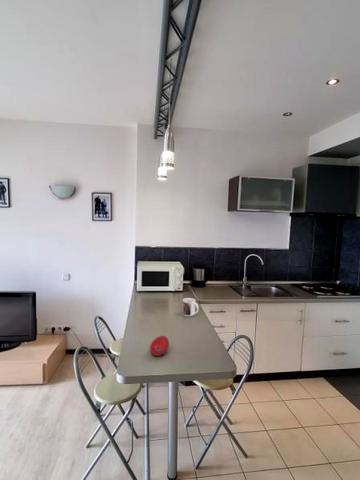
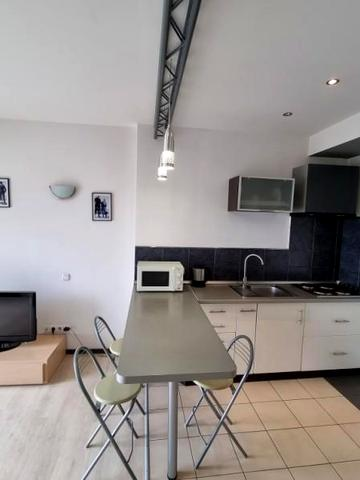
- mug (189, 307)
- fruit (159, 344)
